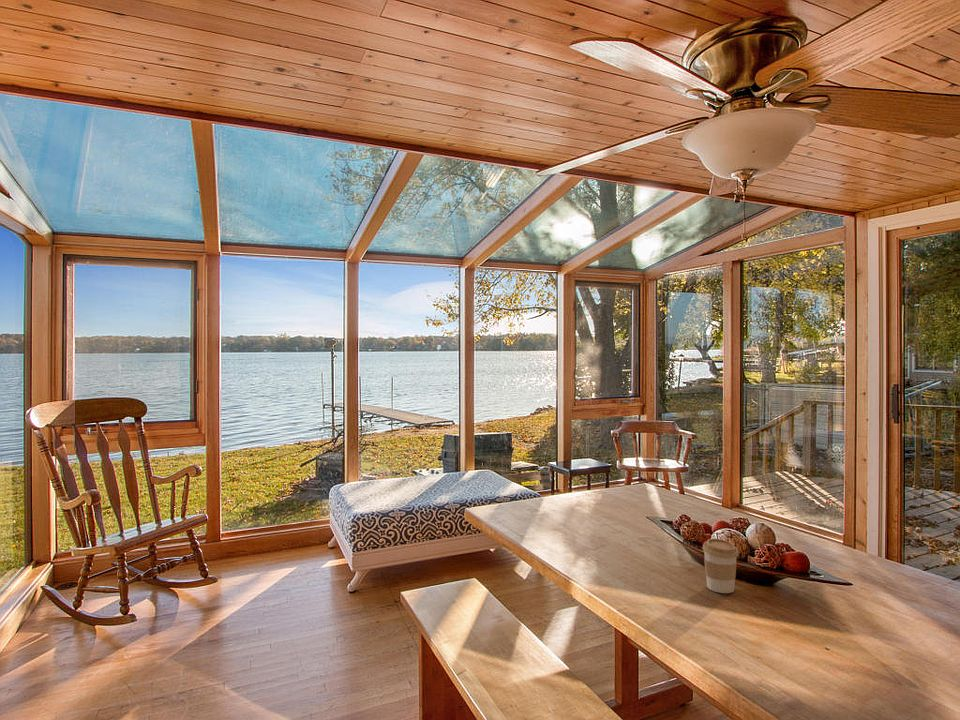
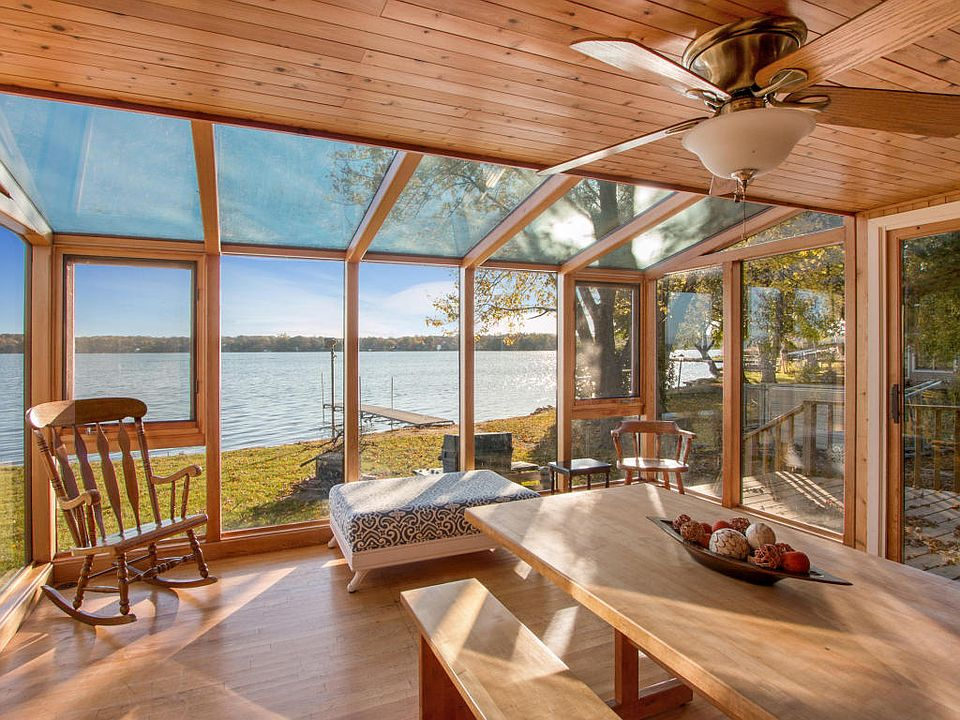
- coffee cup (720, 565)
